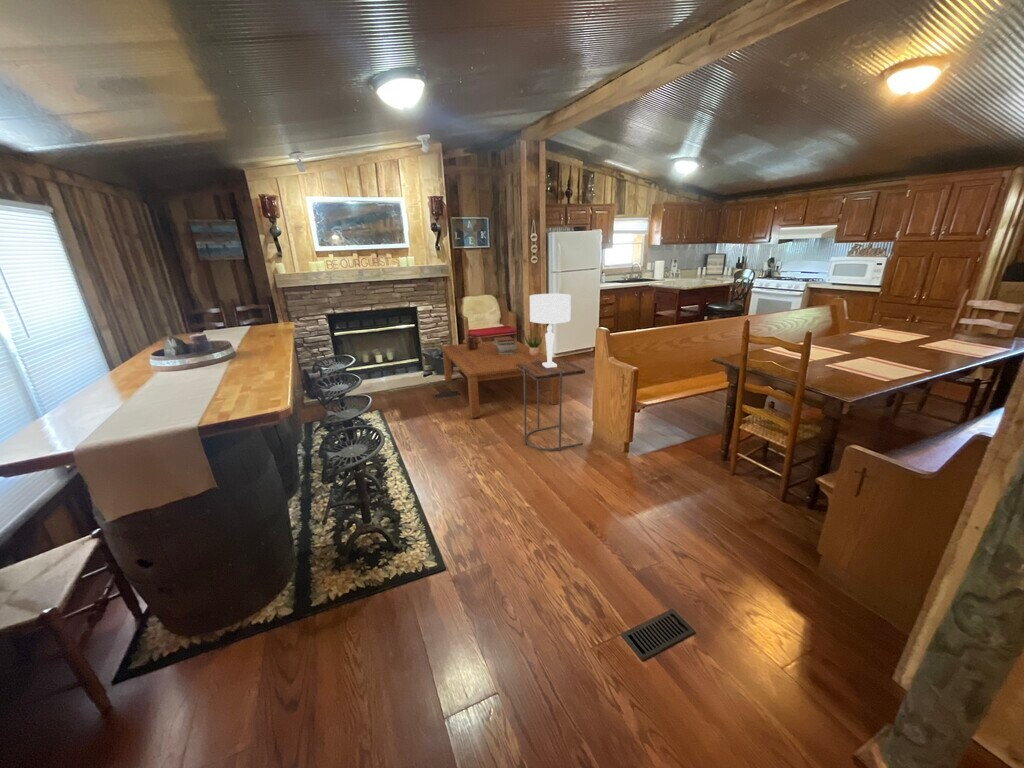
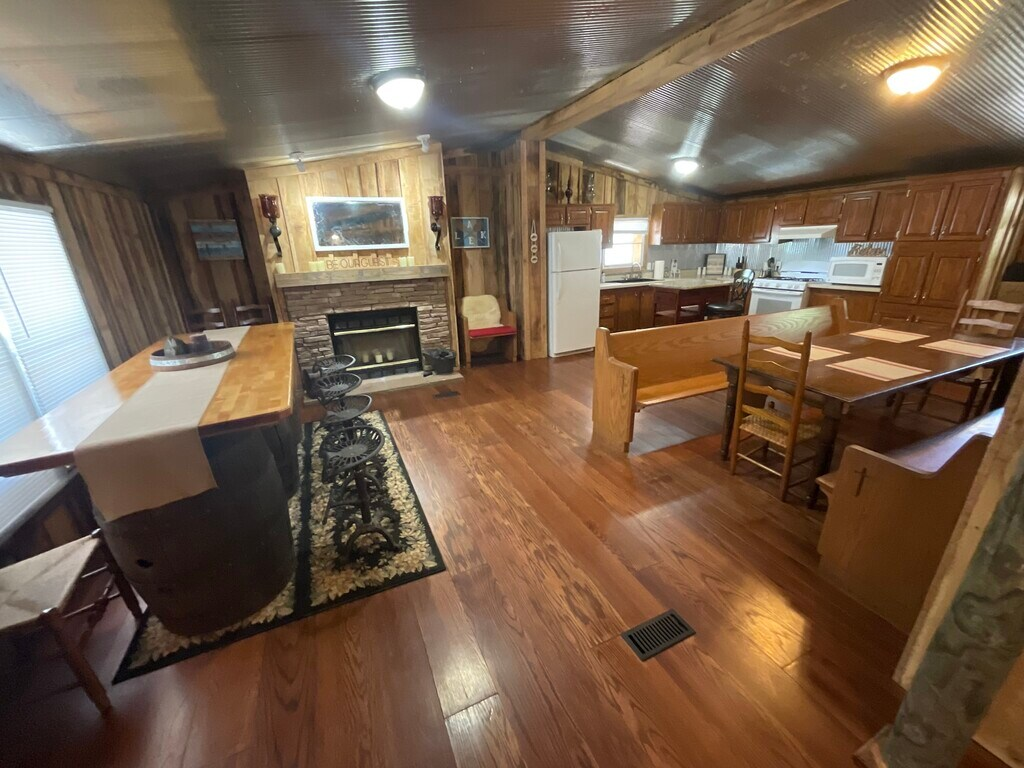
- coffee table (495, 372)
- backpack (472, 341)
- table lamp (549, 331)
- potted plant (534, 342)
- book stack (504, 344)
- side table (538, 402)
